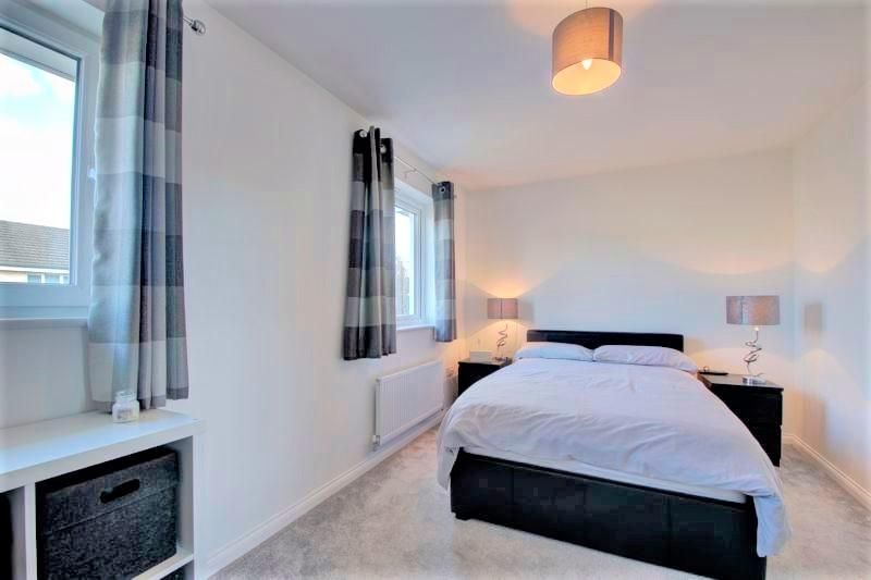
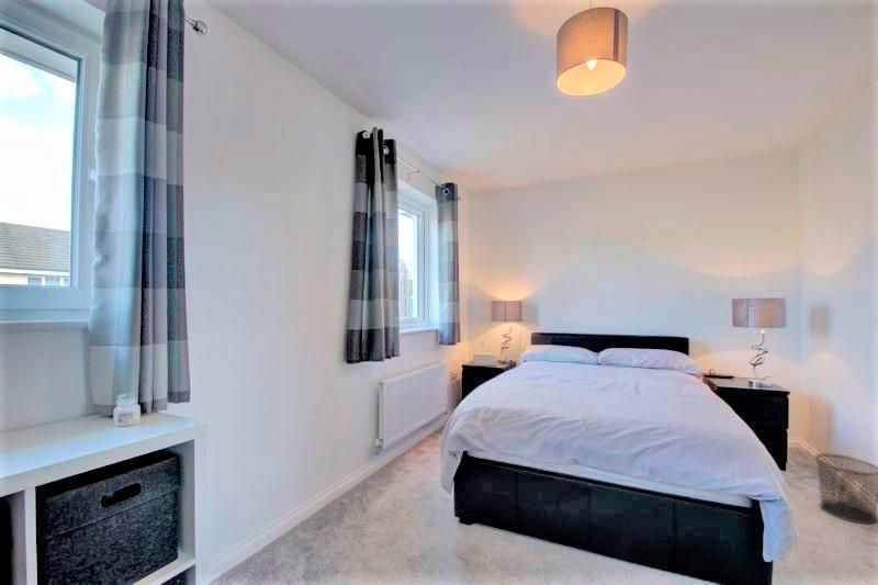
+ waste bin (846, 487)
